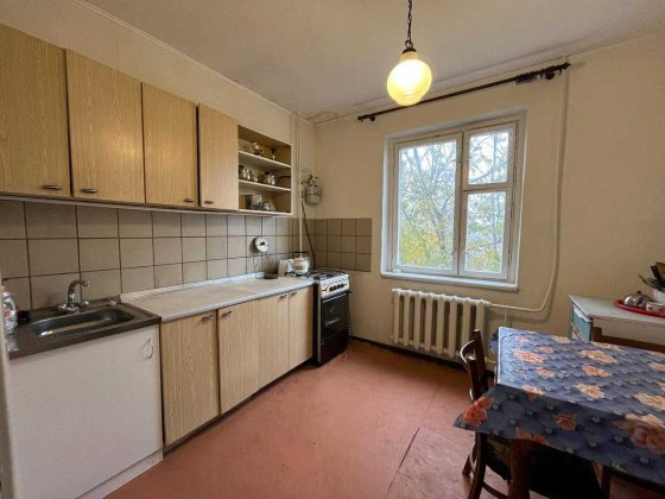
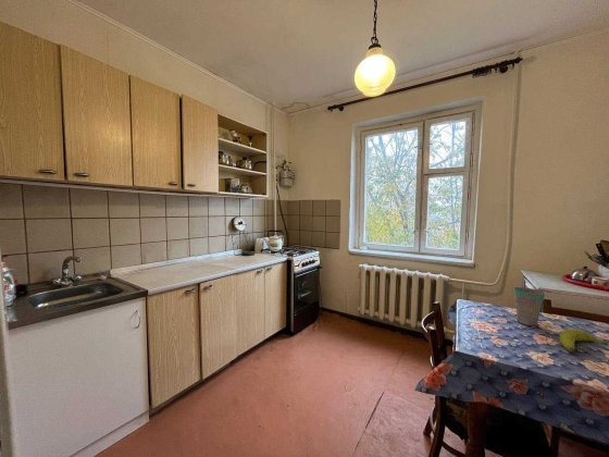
+ cup (527, 306)
+ fruit (582, 339)
